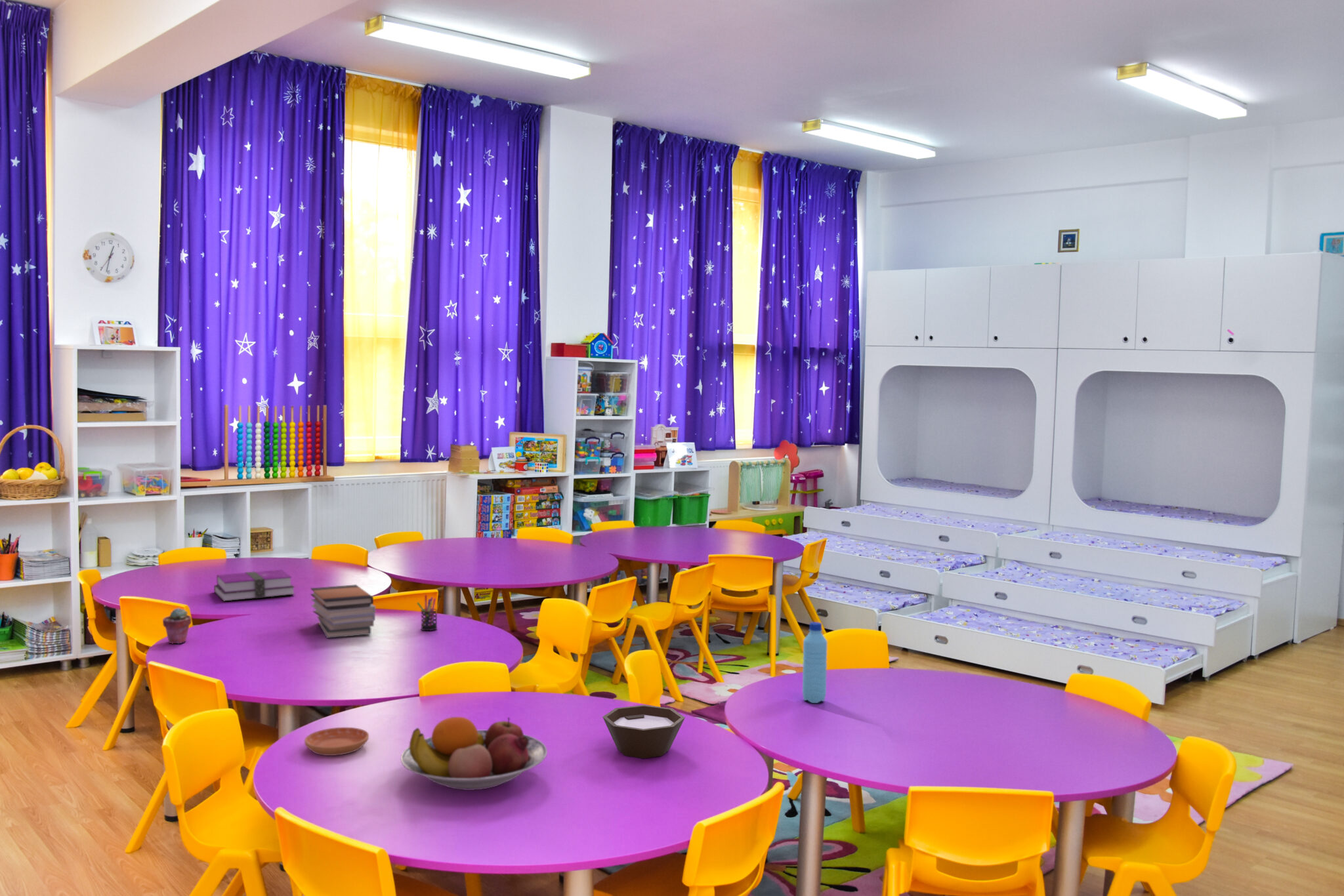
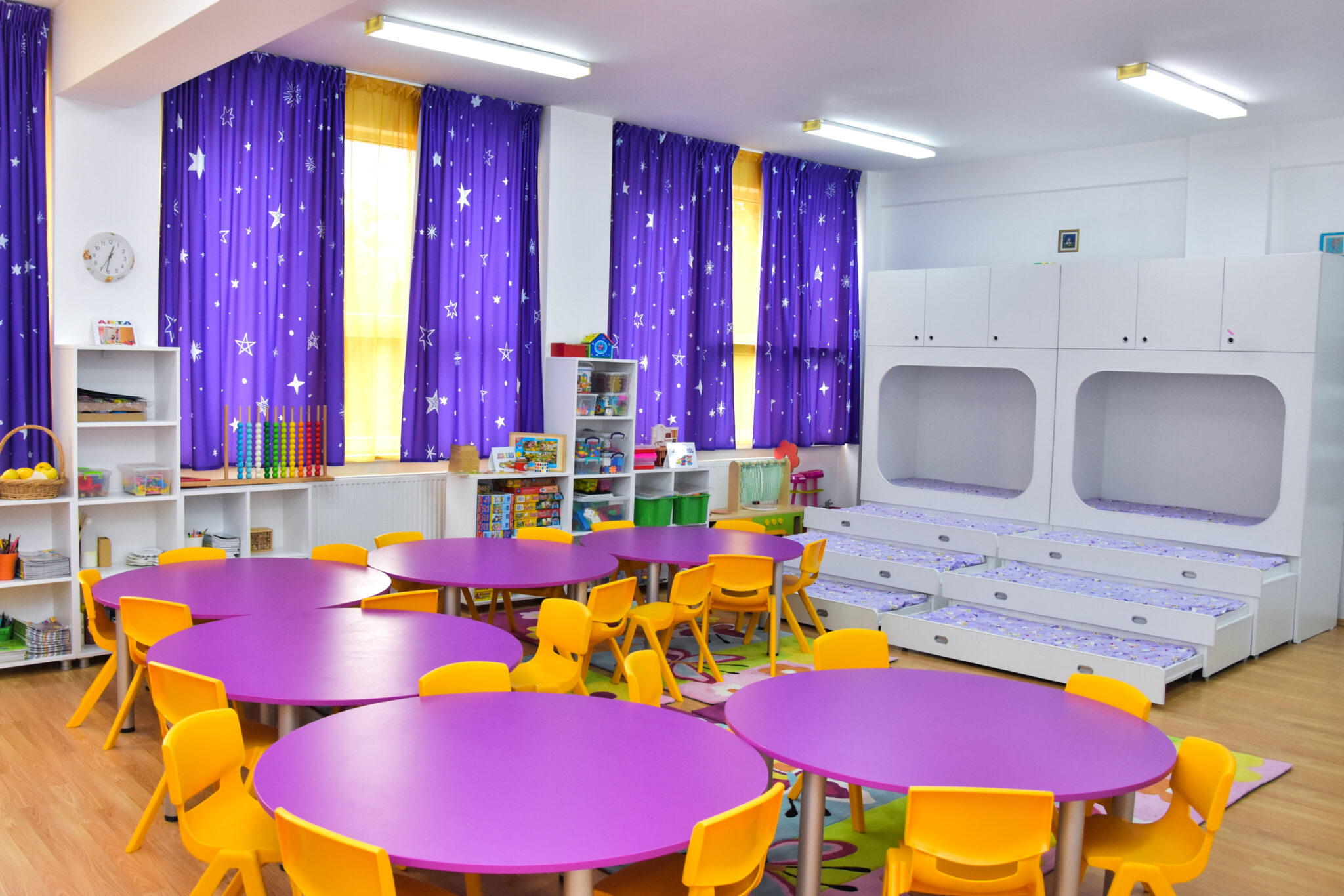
- hardback book (254, 584)
- saucer (337, 742)
- pen holder (427, 612)
- potted succulent (177, 624)
- fruit bowl (474, 747)
- water bottle (814, 662)
- book stack (343, 611)
- bowl (643, 733)
